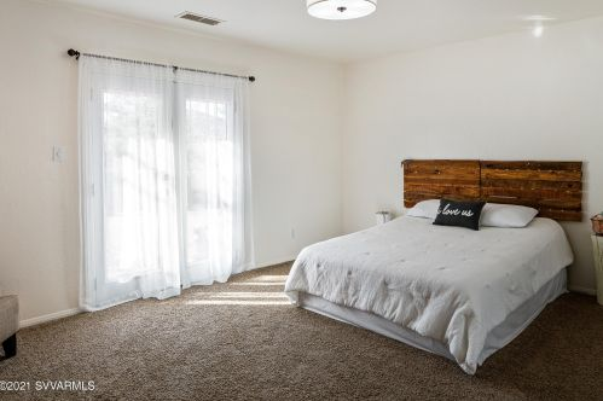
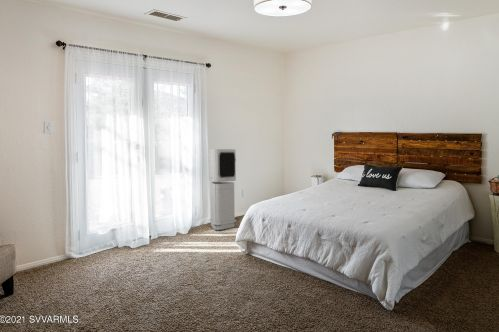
+ air purifier (218, 188)
